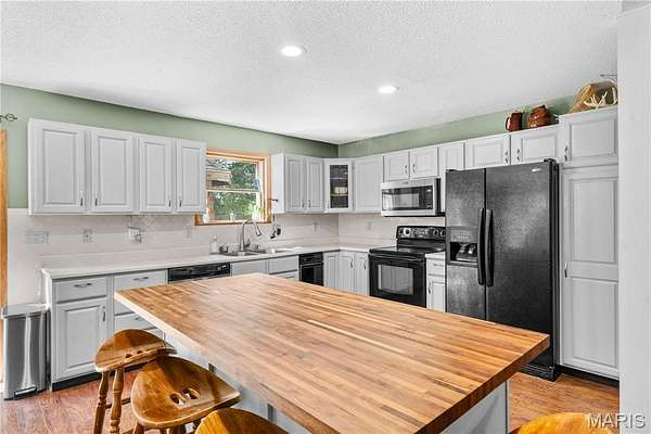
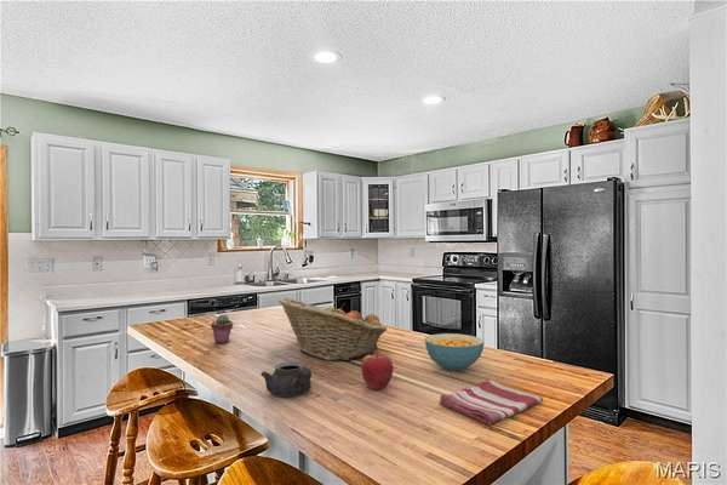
+ apple (377, 370)
+ potted succulent (222, 327)
+ teapot (291, 378)
+ dish towel (491, 398)
+ fruit basket (331, 323)
+ cereal bowl (453, 354)
